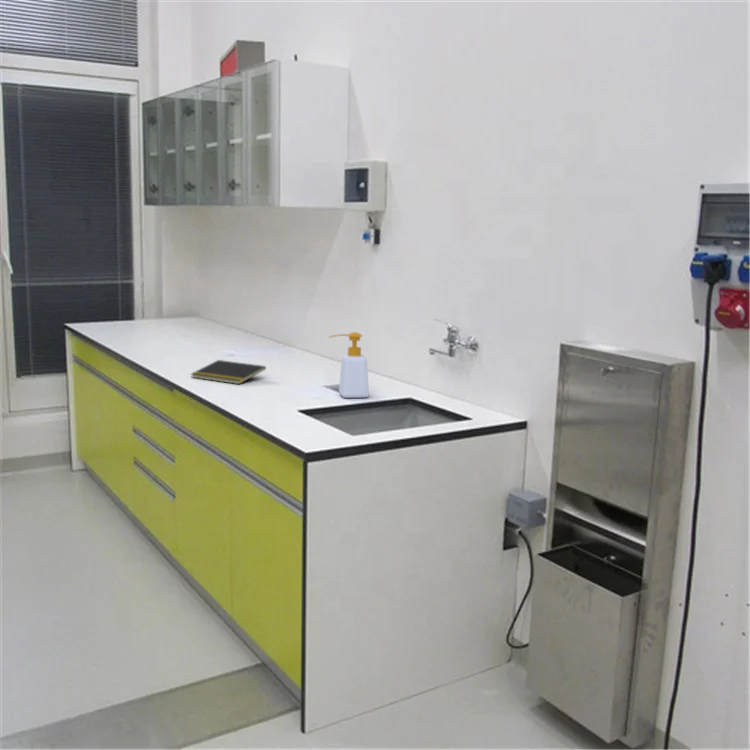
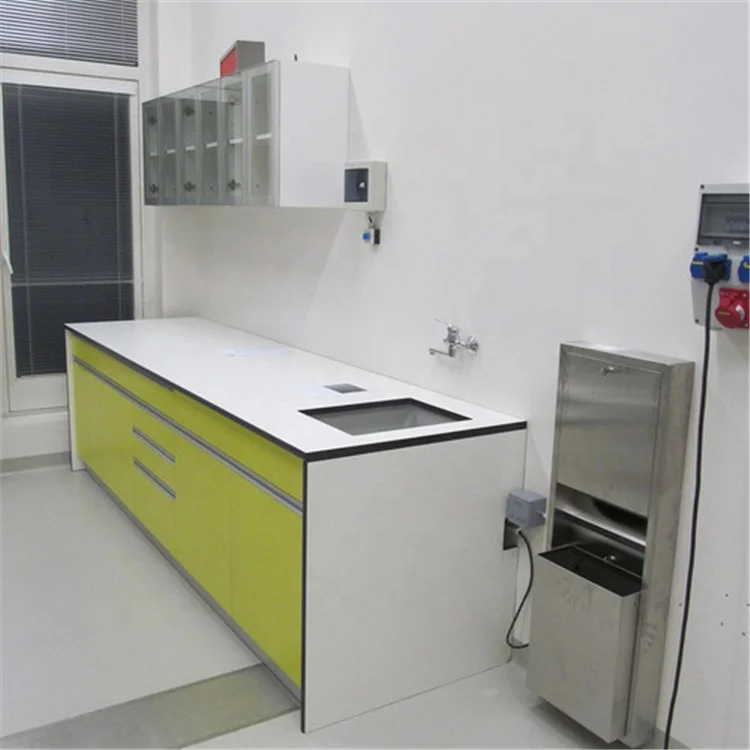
- soap bottle (348, 364)
- notepad (228, 371)
